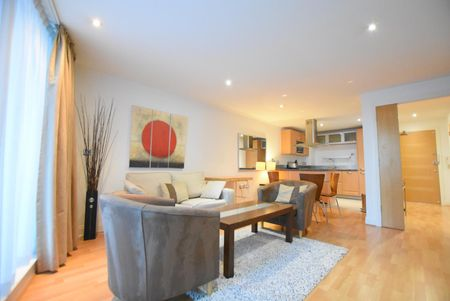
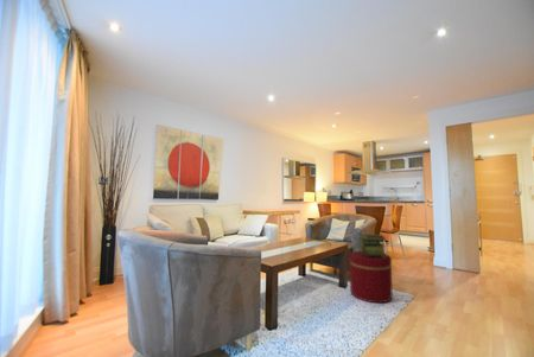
+ ottoman (370, 274)
+ stack of books (370, 243)
